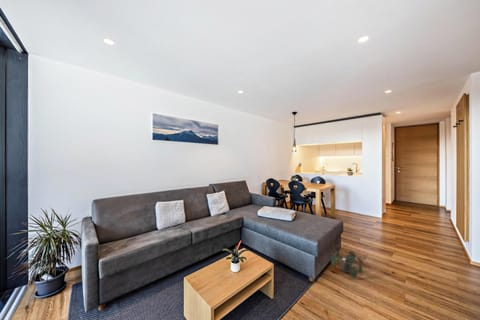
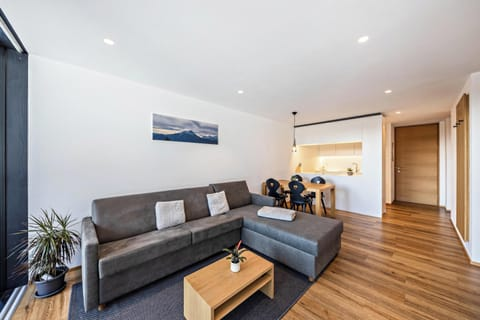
- potted plant (346, 259)
